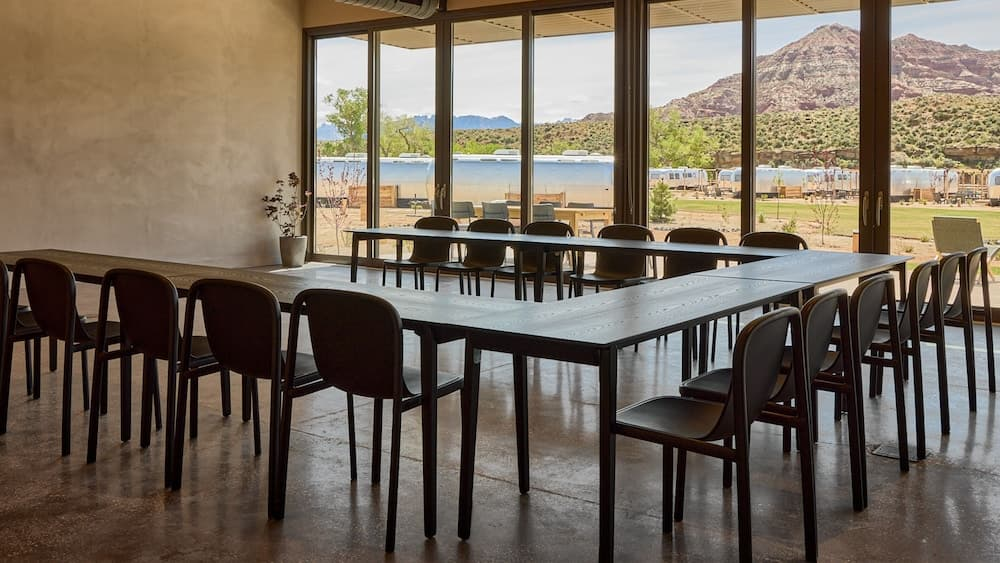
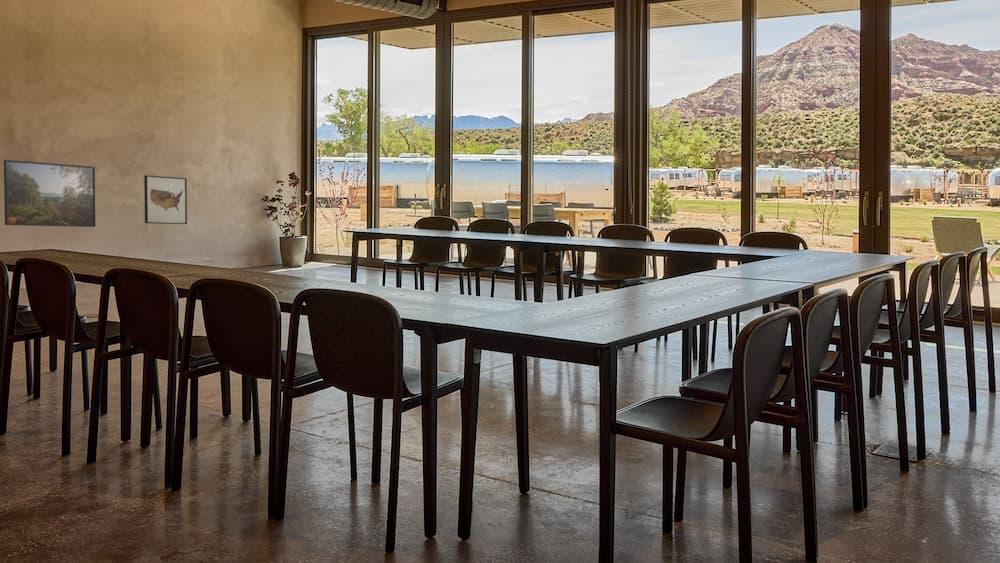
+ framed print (51, 194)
+ wall art (166, 200)
